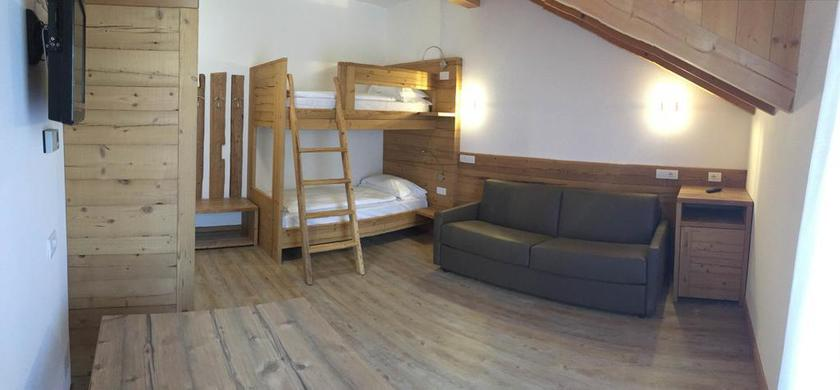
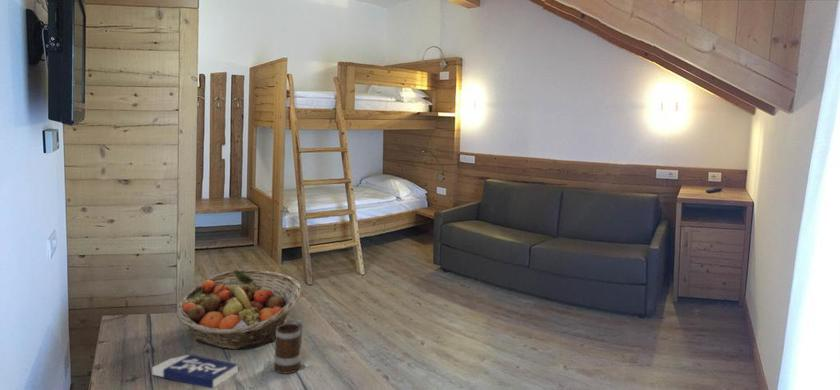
+ fruit basket (239, 307)
+ mug (291, 345)
+ book (195, 369)
